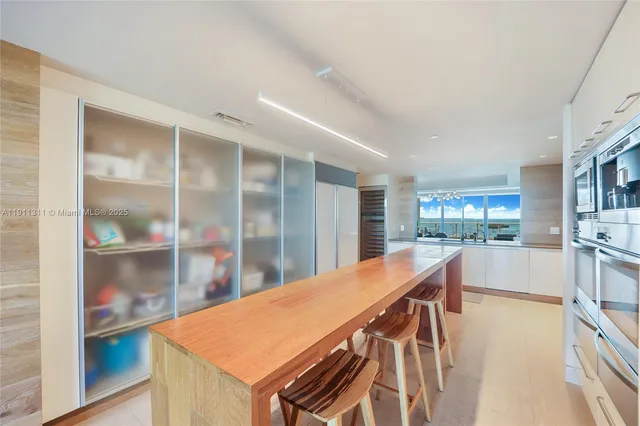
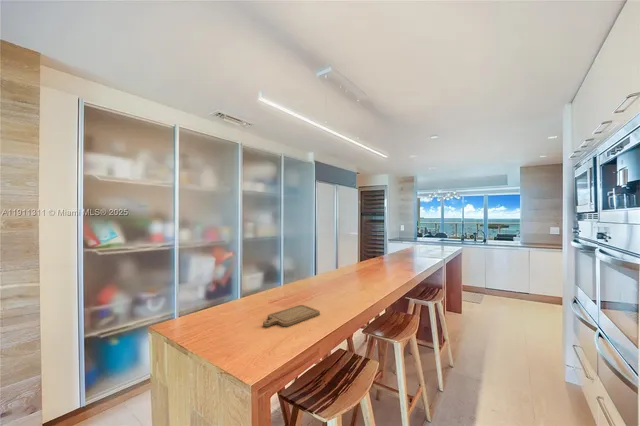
+ chopping board (289, 316)
